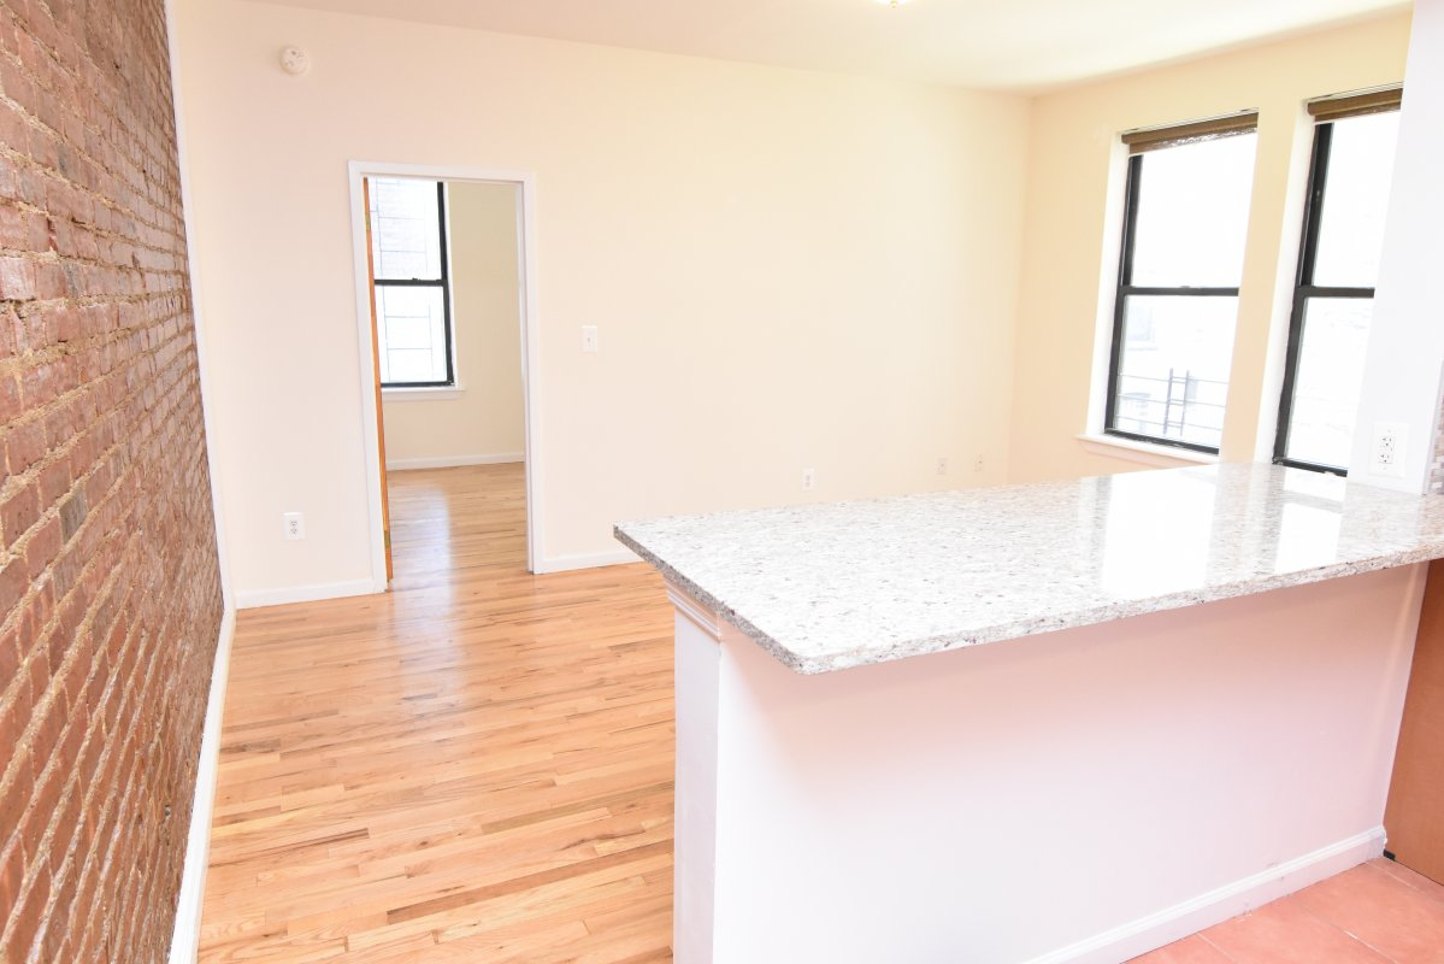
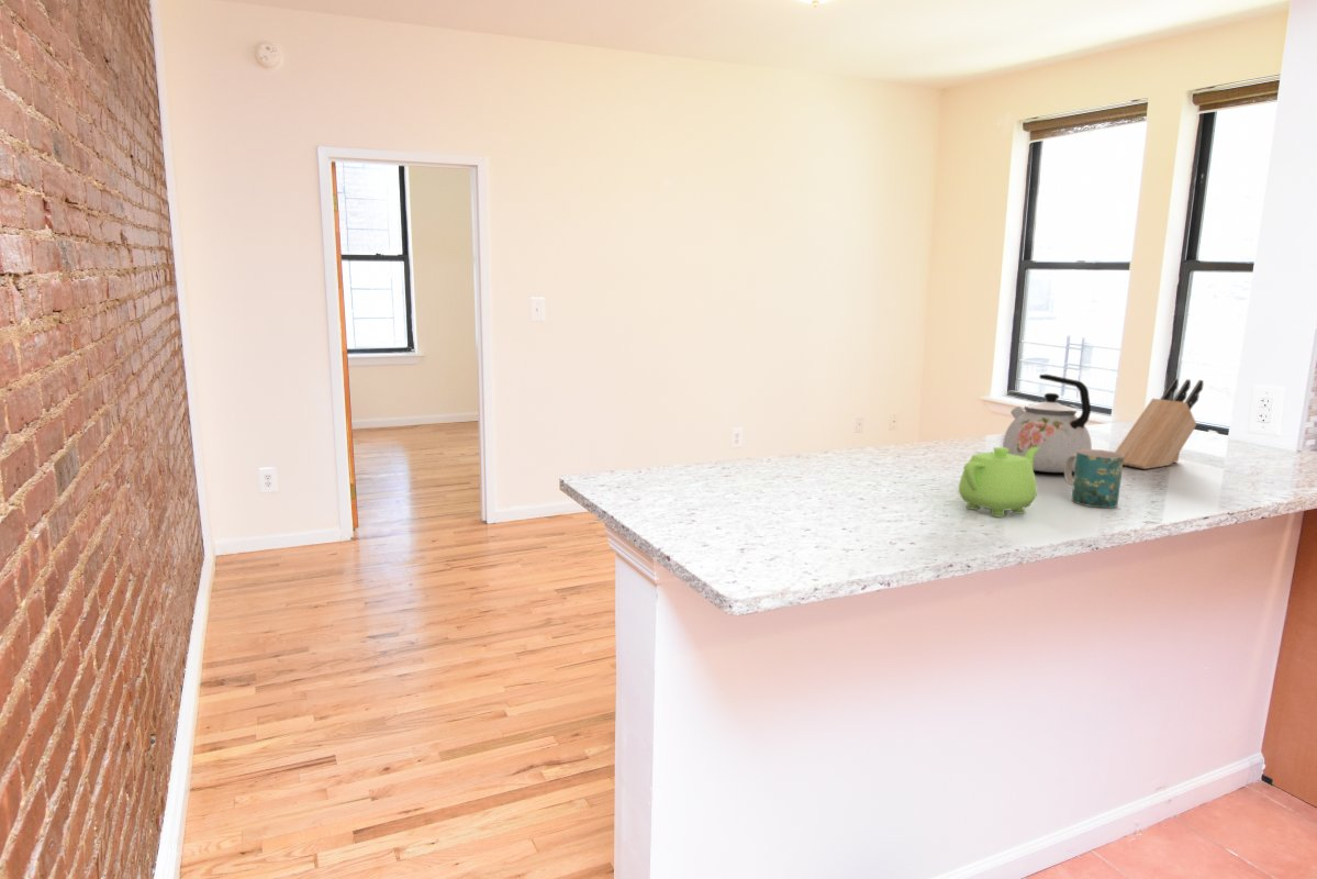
+ teapot (1001, 478)
+ knife block (1160, 421)
+ kettle (1047, 422)
+ mug (1090, 476)
